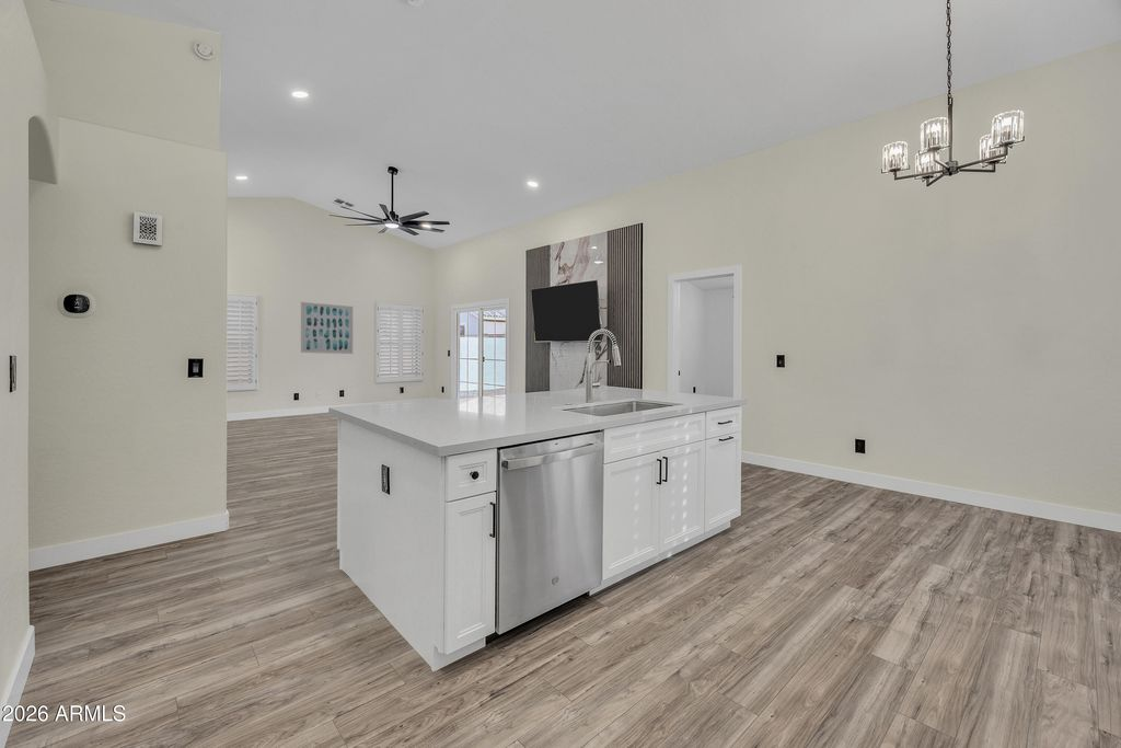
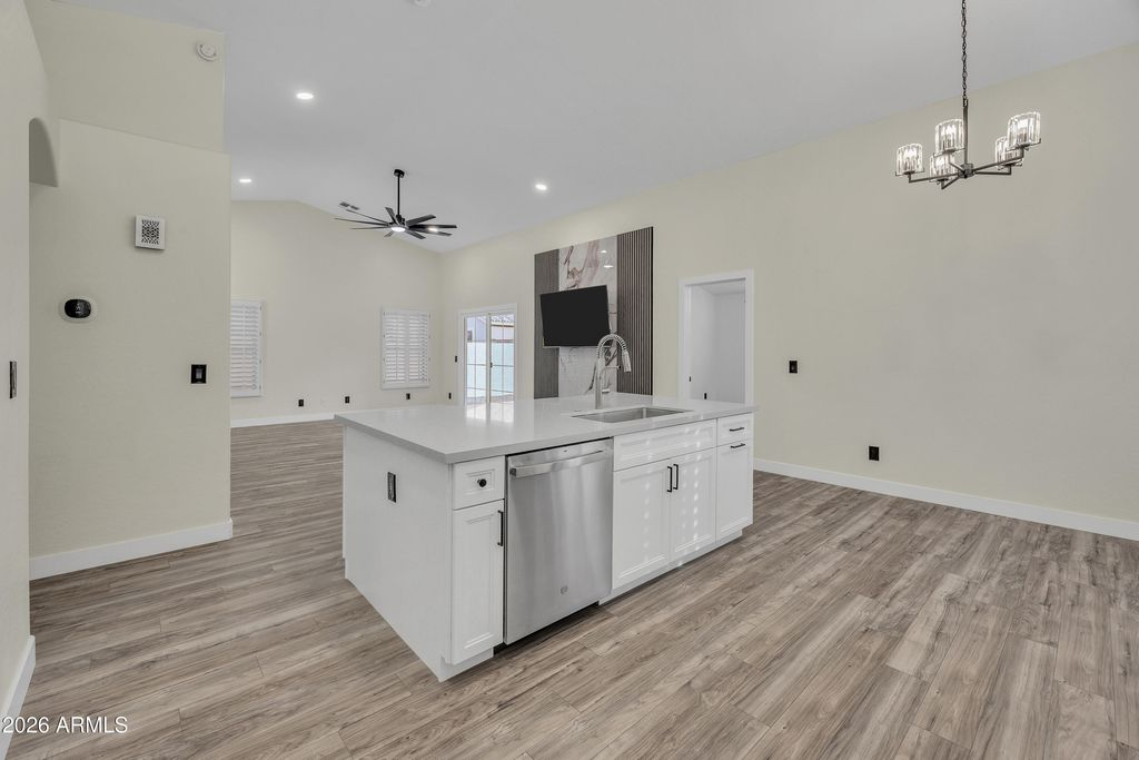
- wall art (327, 329)
